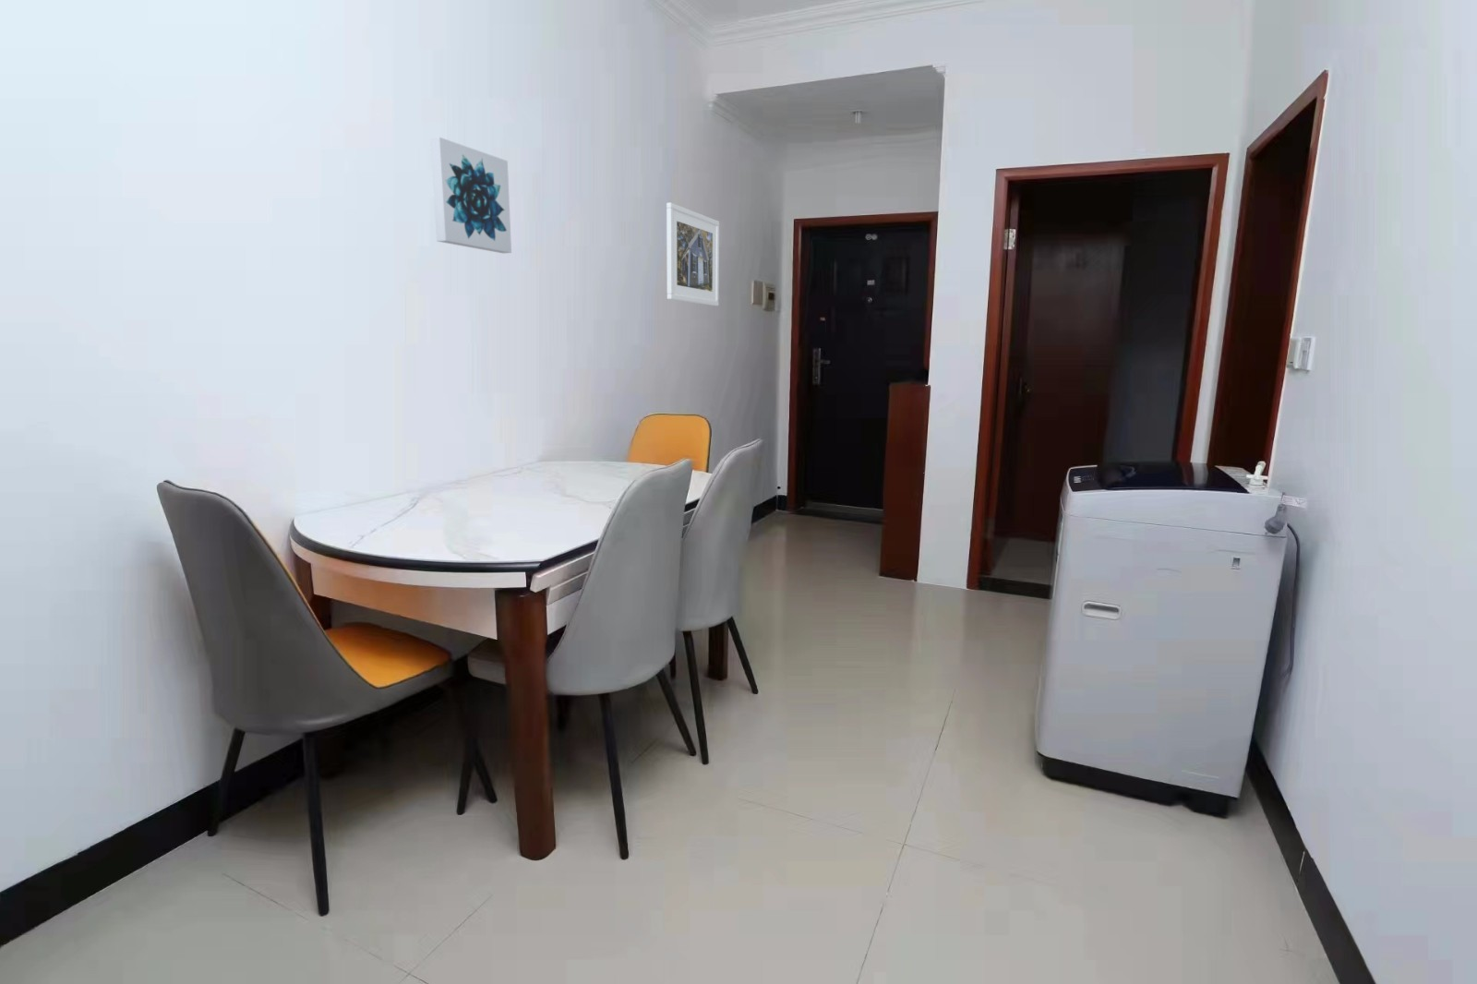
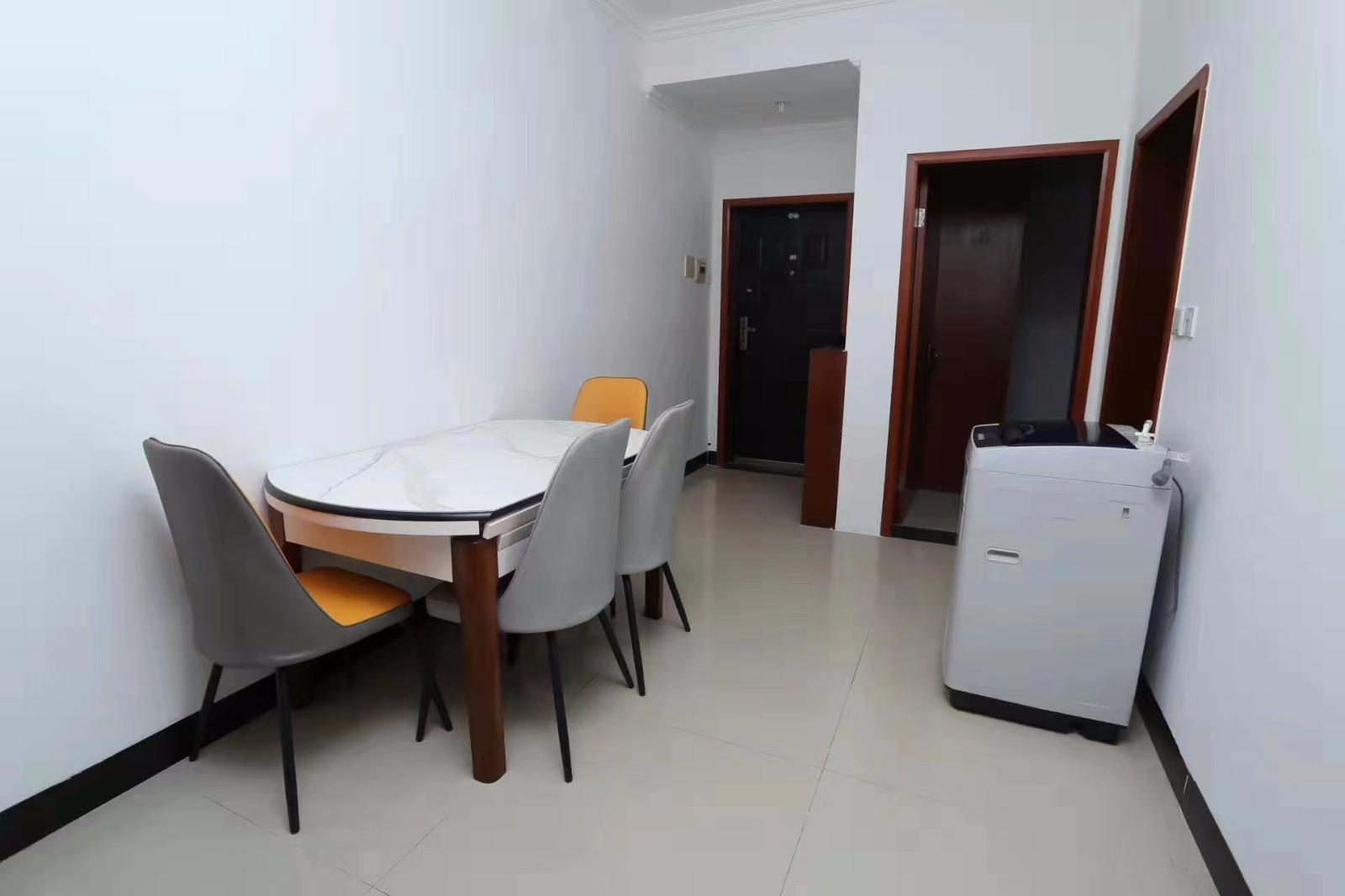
- wall art (472, 199)
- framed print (694, 258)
